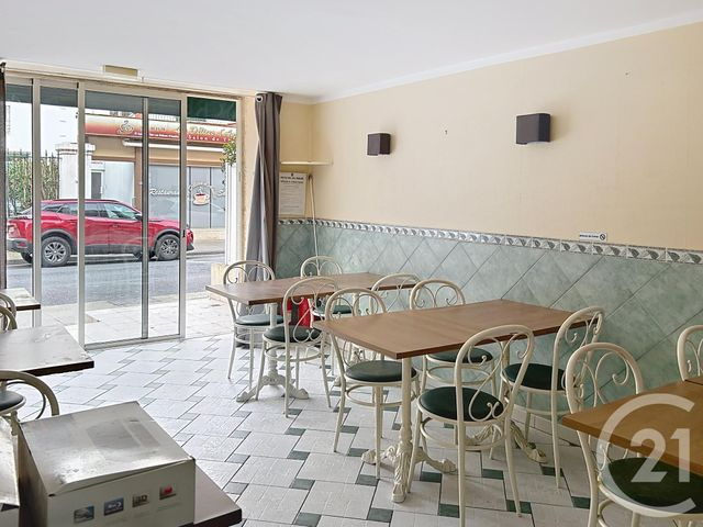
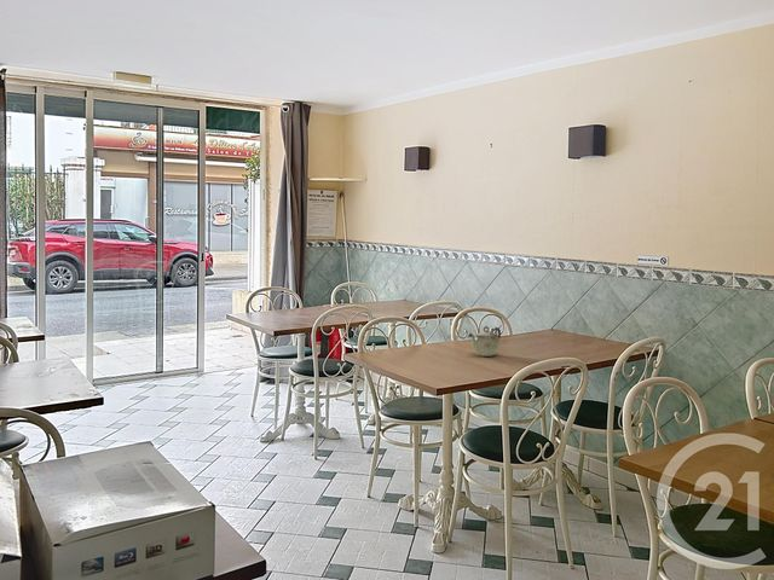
+ teapot (484, 341)
